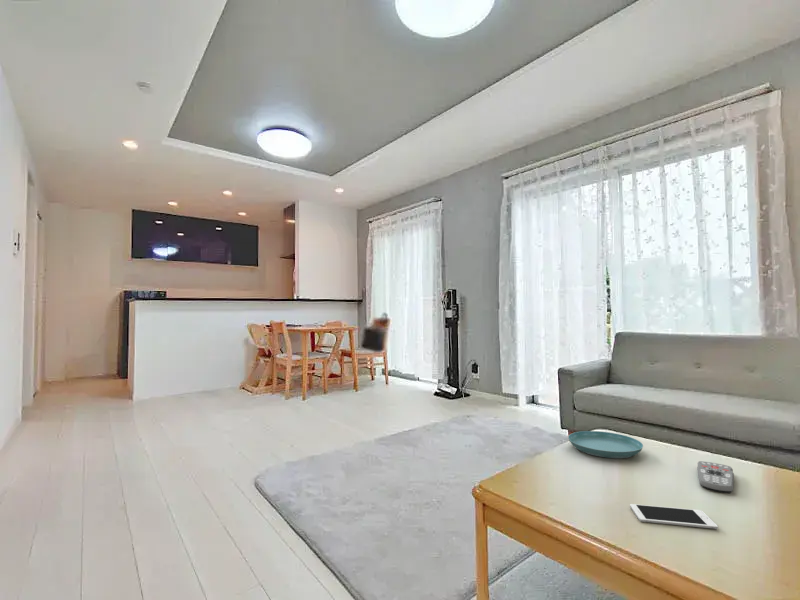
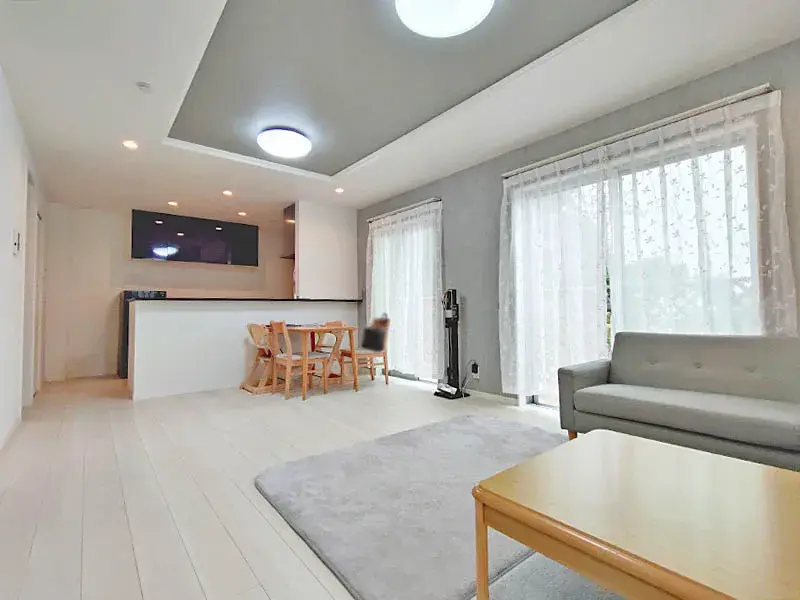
- remote control (715, 476)
- saucer (604, 444)
- cell phone (671, 515)
